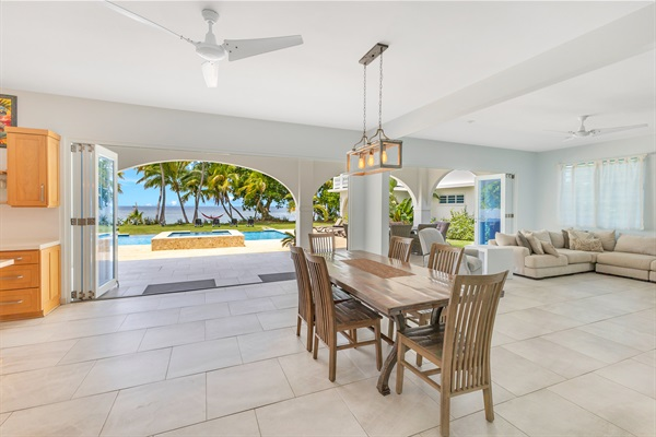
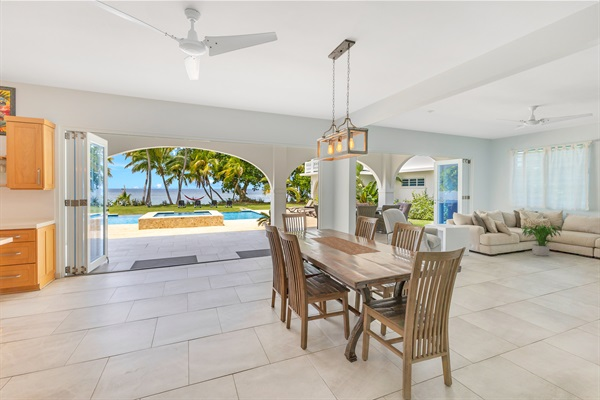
+ potted plant (541, 240)
